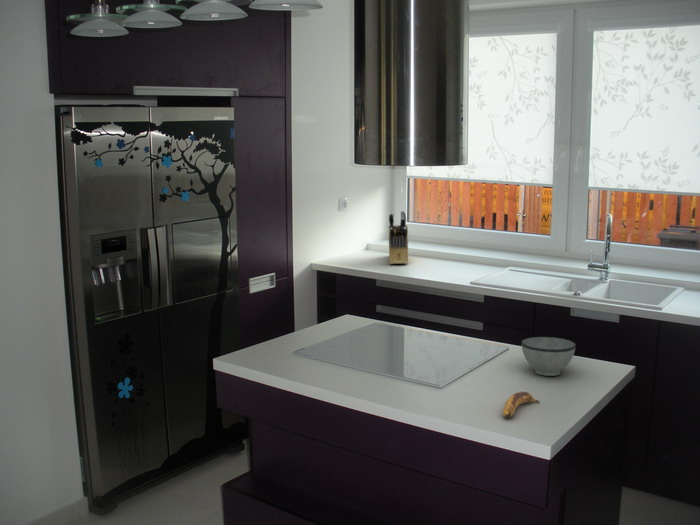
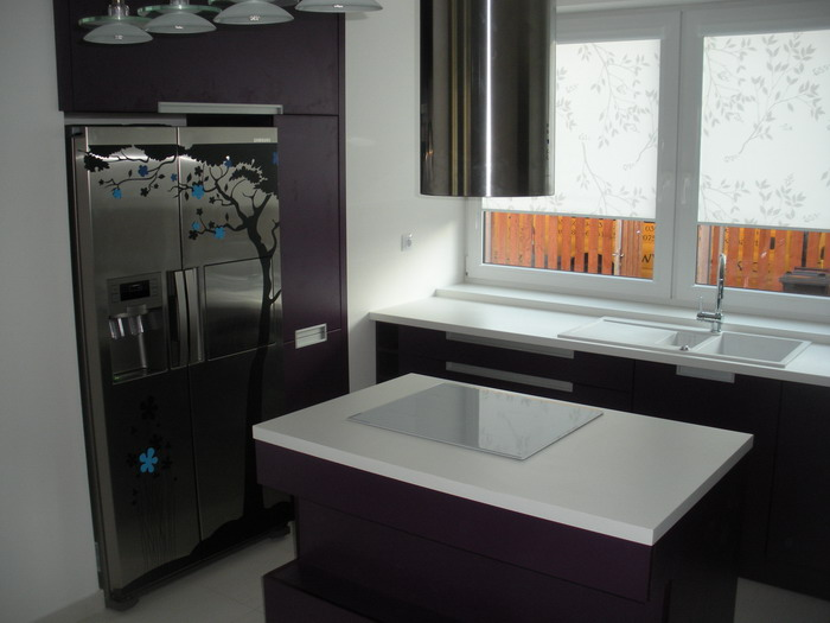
- bowl (547, 357)
- banana (517, 402)
- knife block (398, 236)
